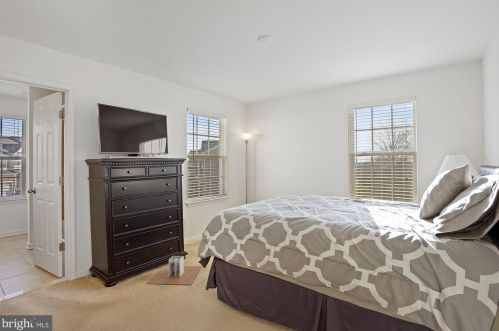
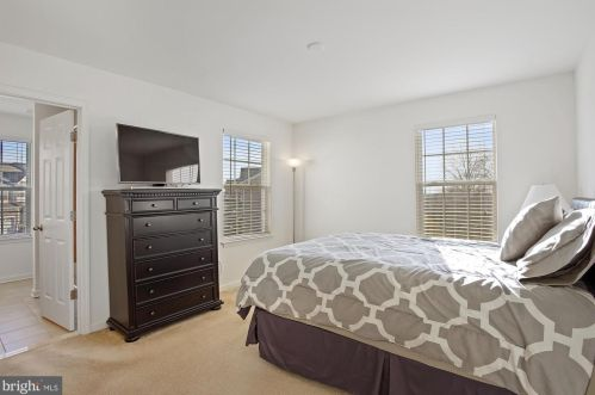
- laundry hamper (176, 266)
